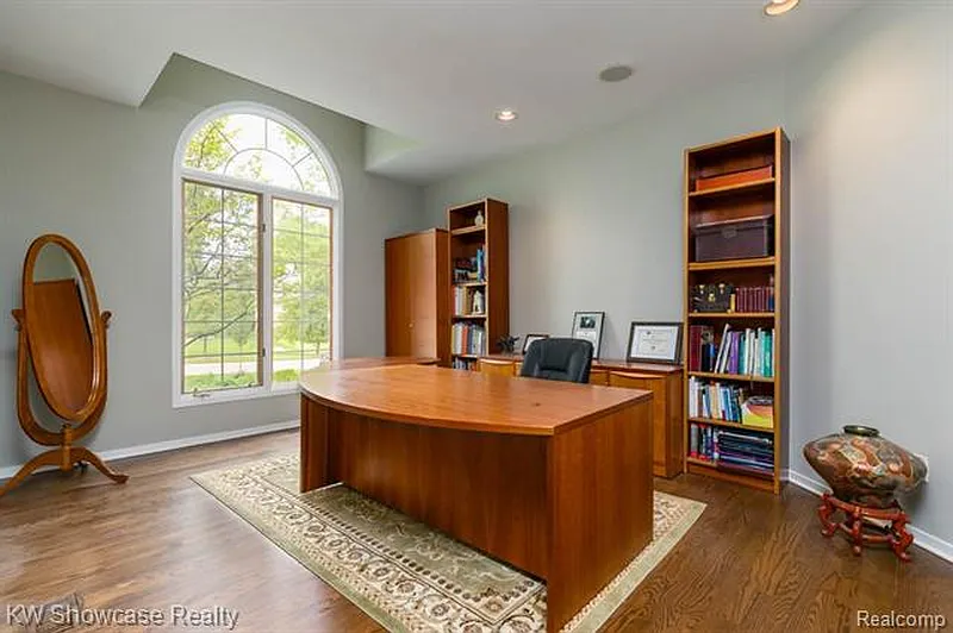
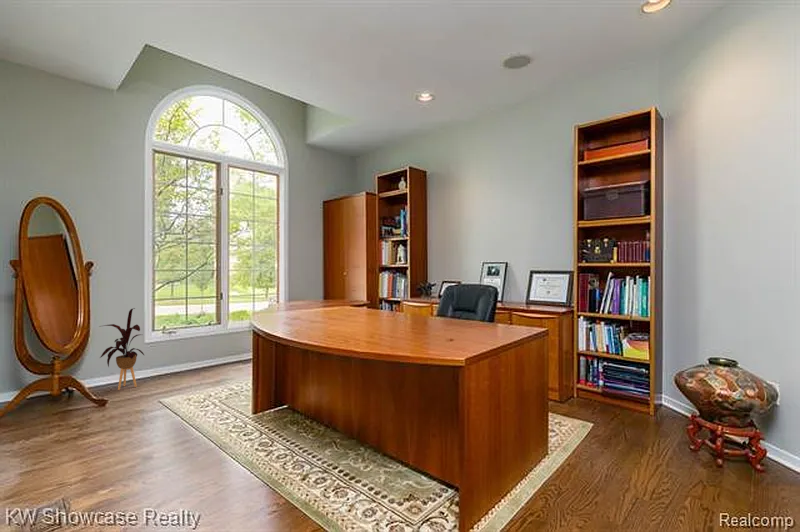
+ house plant (121, 348)
